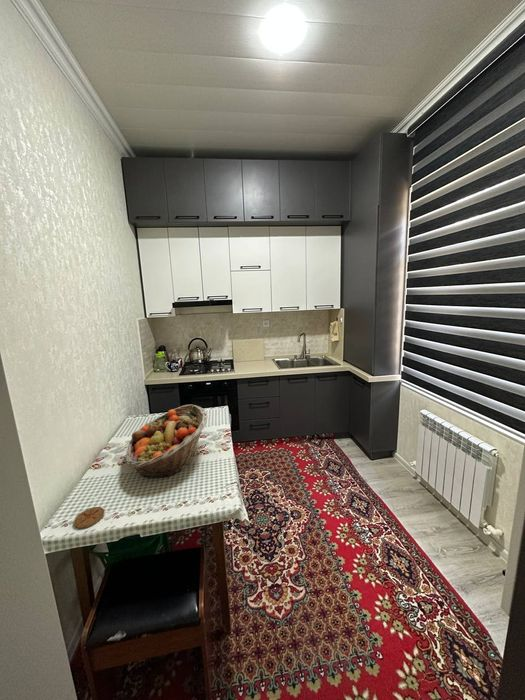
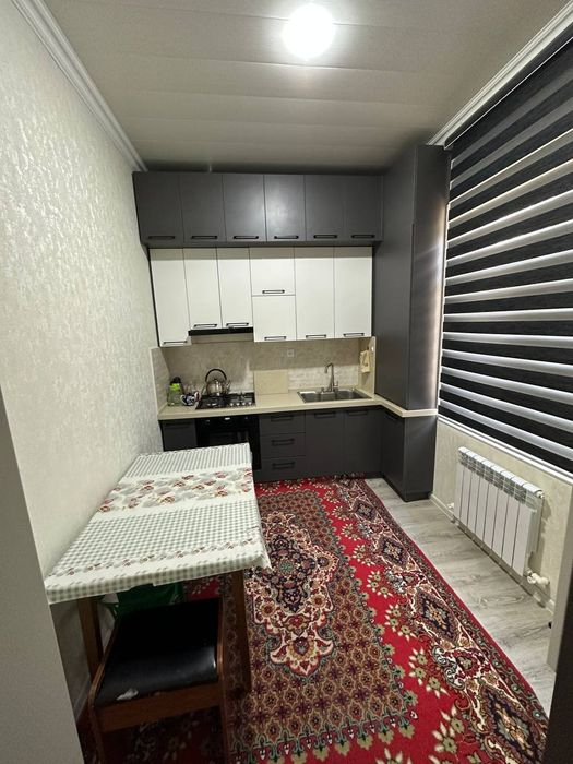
- coaster (89, 517)
- fruit basket (168, 438)
